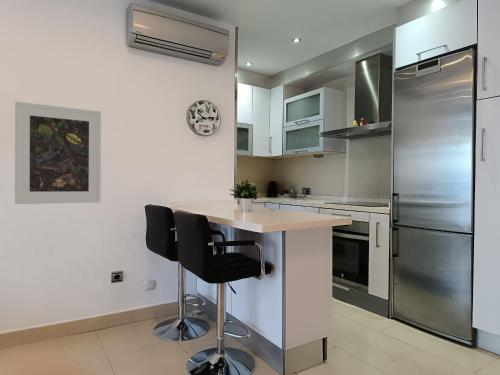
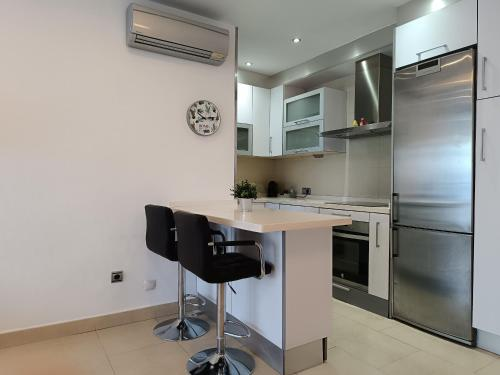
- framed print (60, 155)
